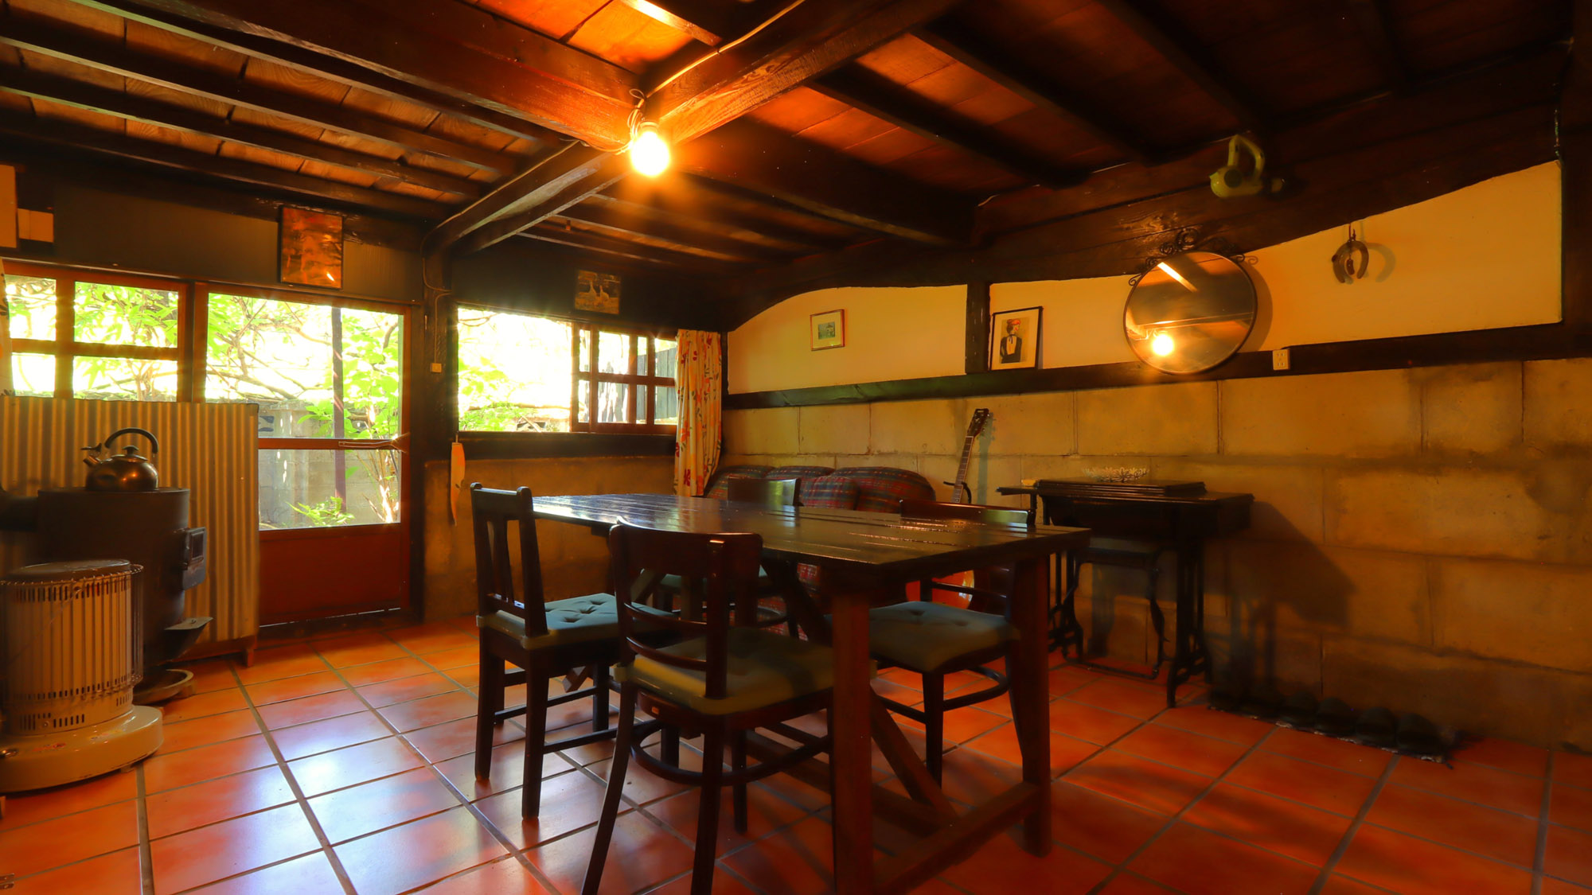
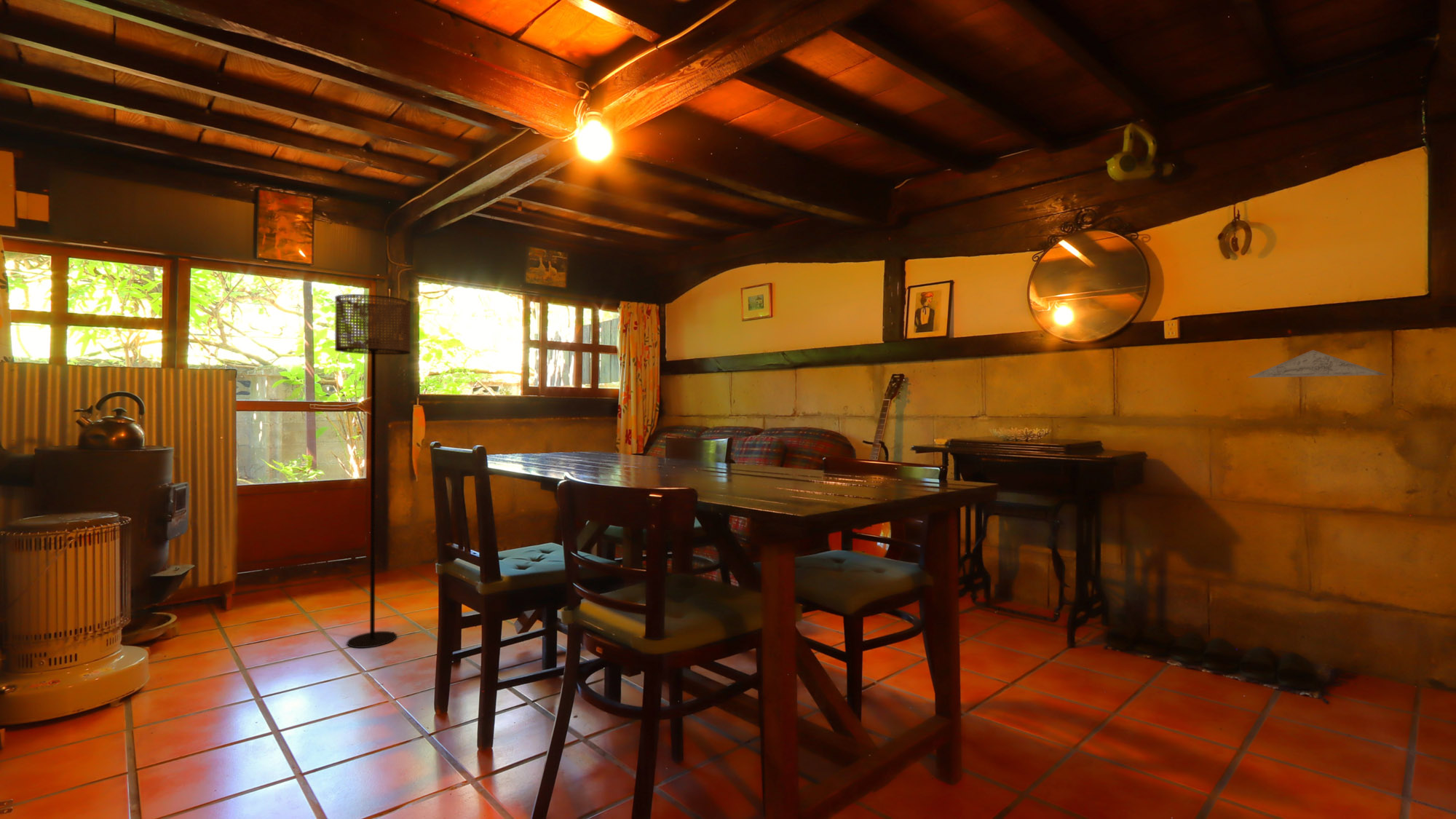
+ floor lamp (373, 470)
+ relief carving (1313, 363)
